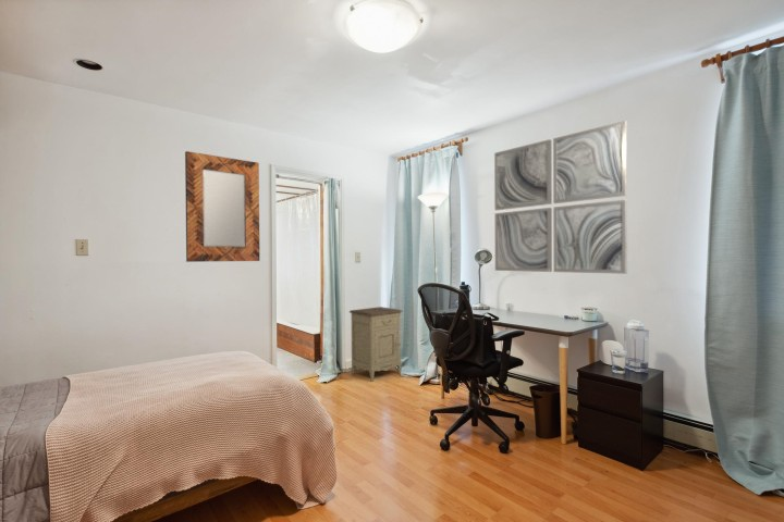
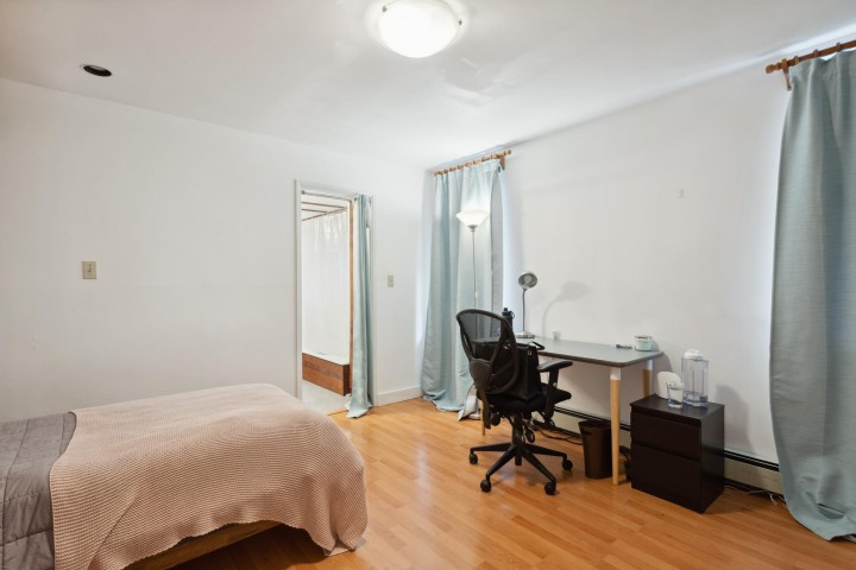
- home mirror (224, 209)
- wall art (551, 203)
- nightstand (378, 341)
